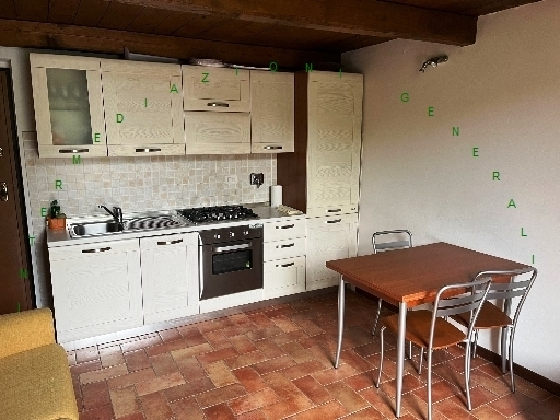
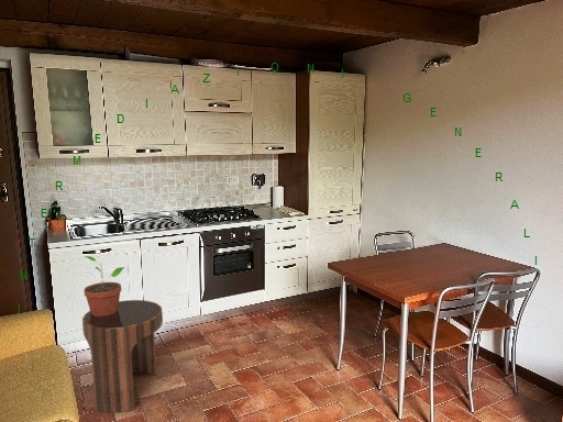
+ potted plant (102, 282)
+ side table (125, 352)
